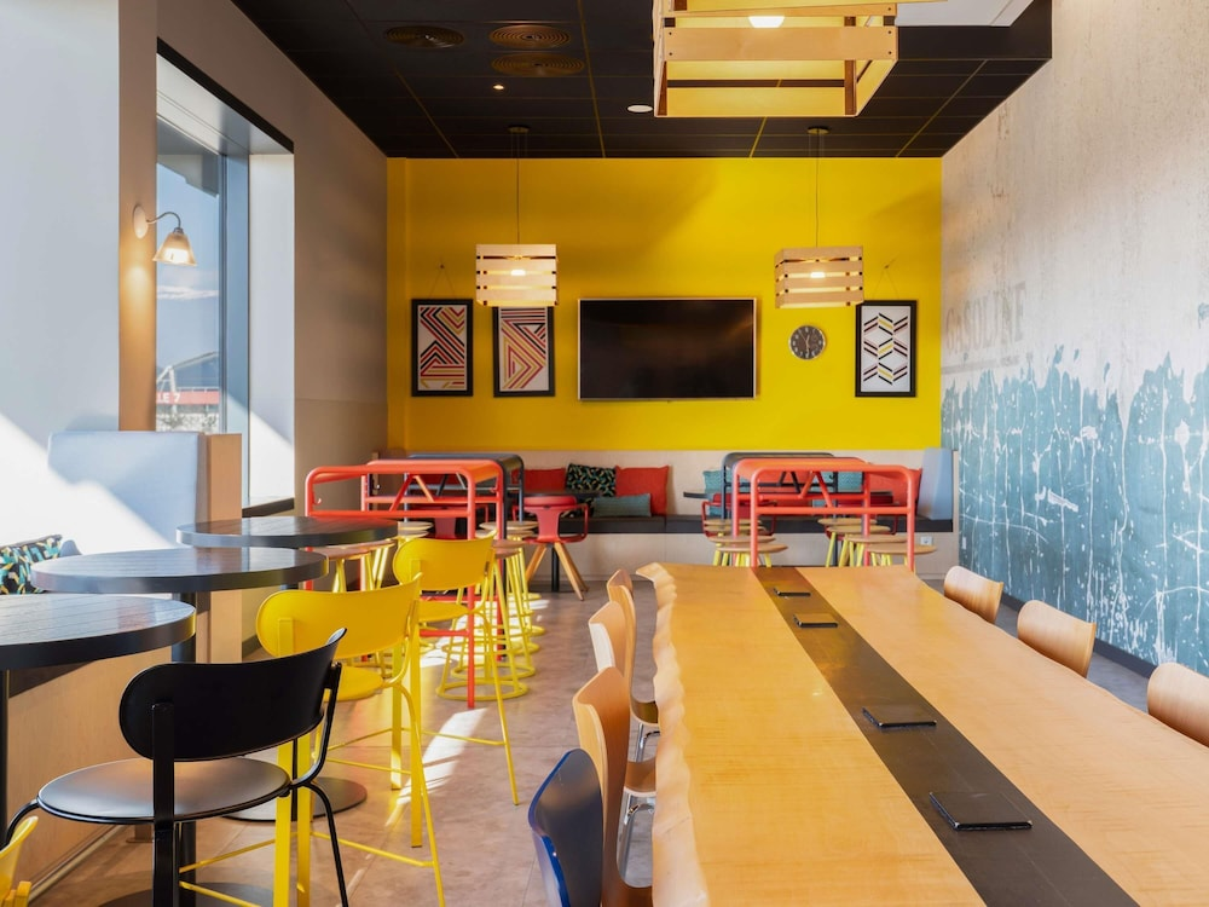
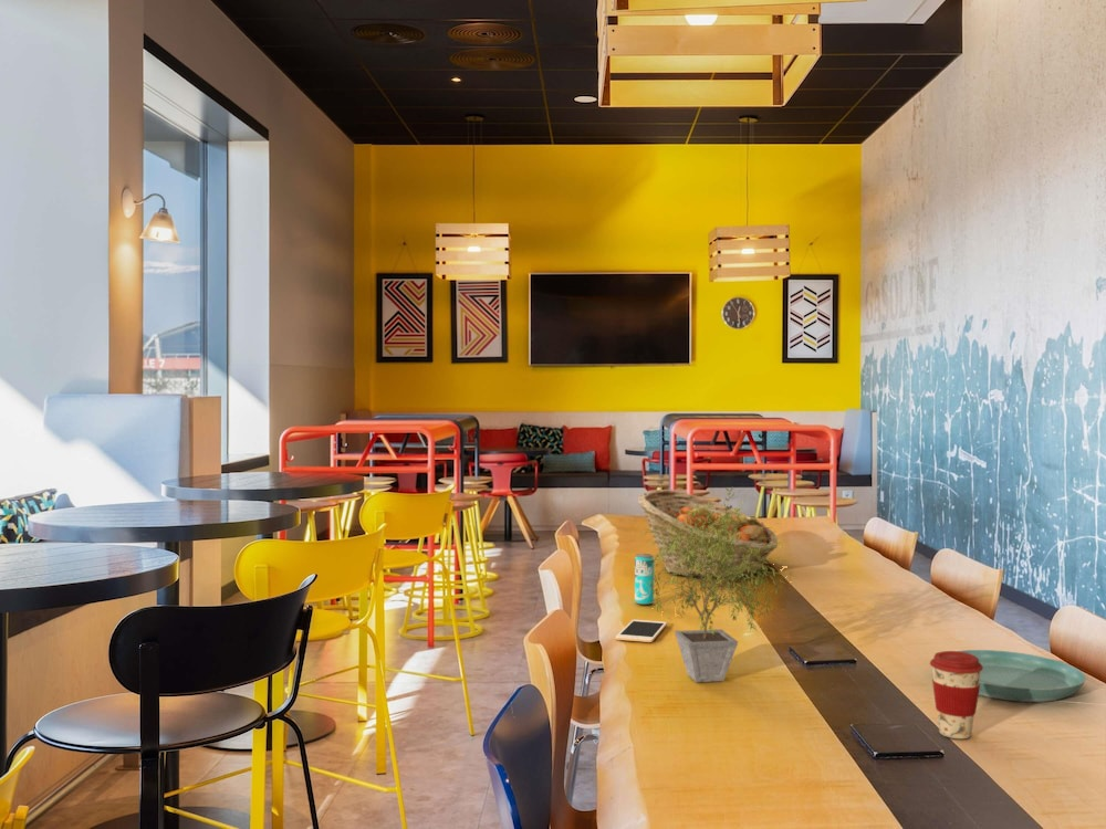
+ coffee cup (956, 694)
+ fruit basket (708, 531)
+ potted plant (711, 578)
+ saucer (1008, 676)
+ cell phone (641, 630)
+ beverage can (644, 578)
